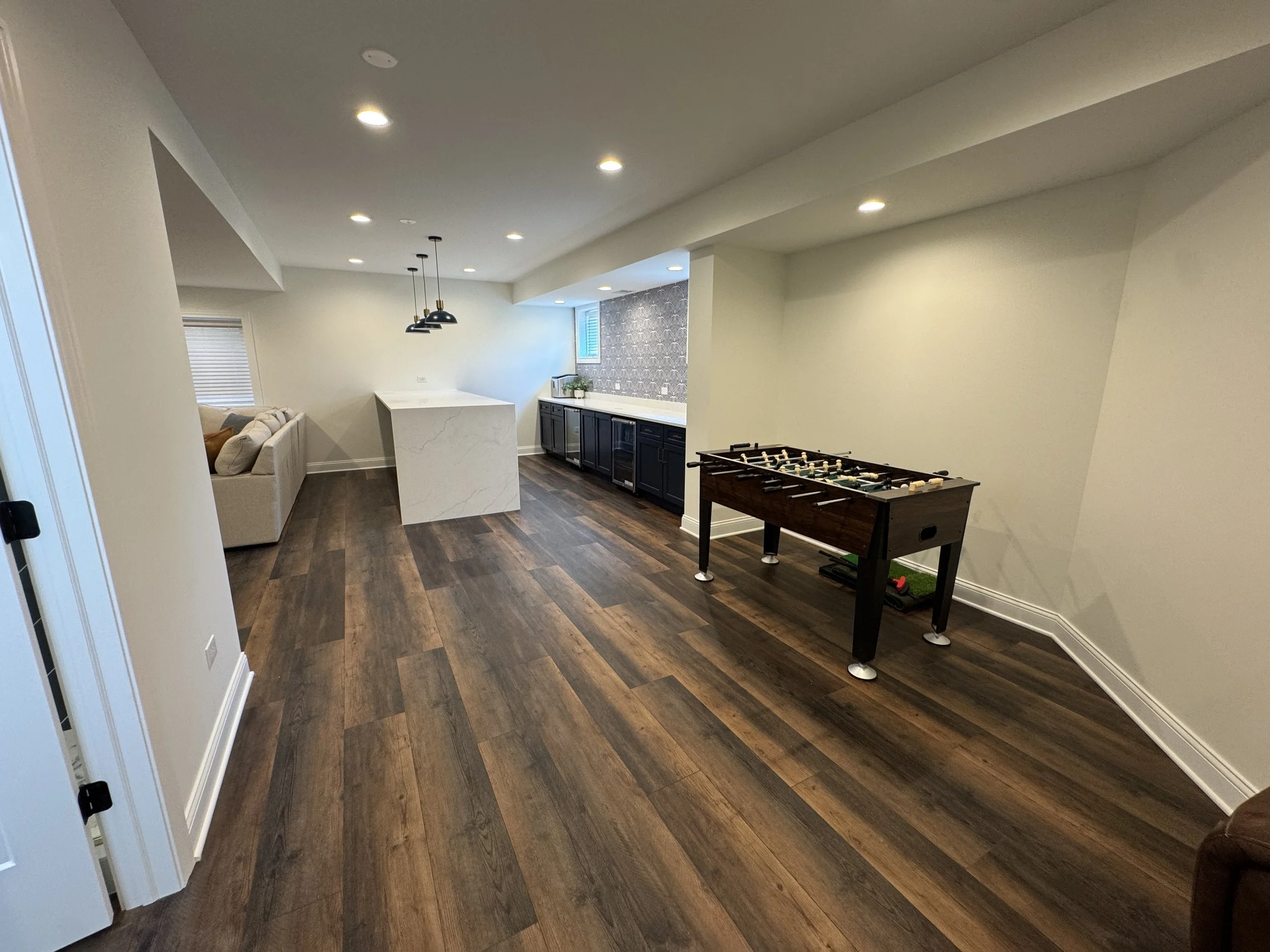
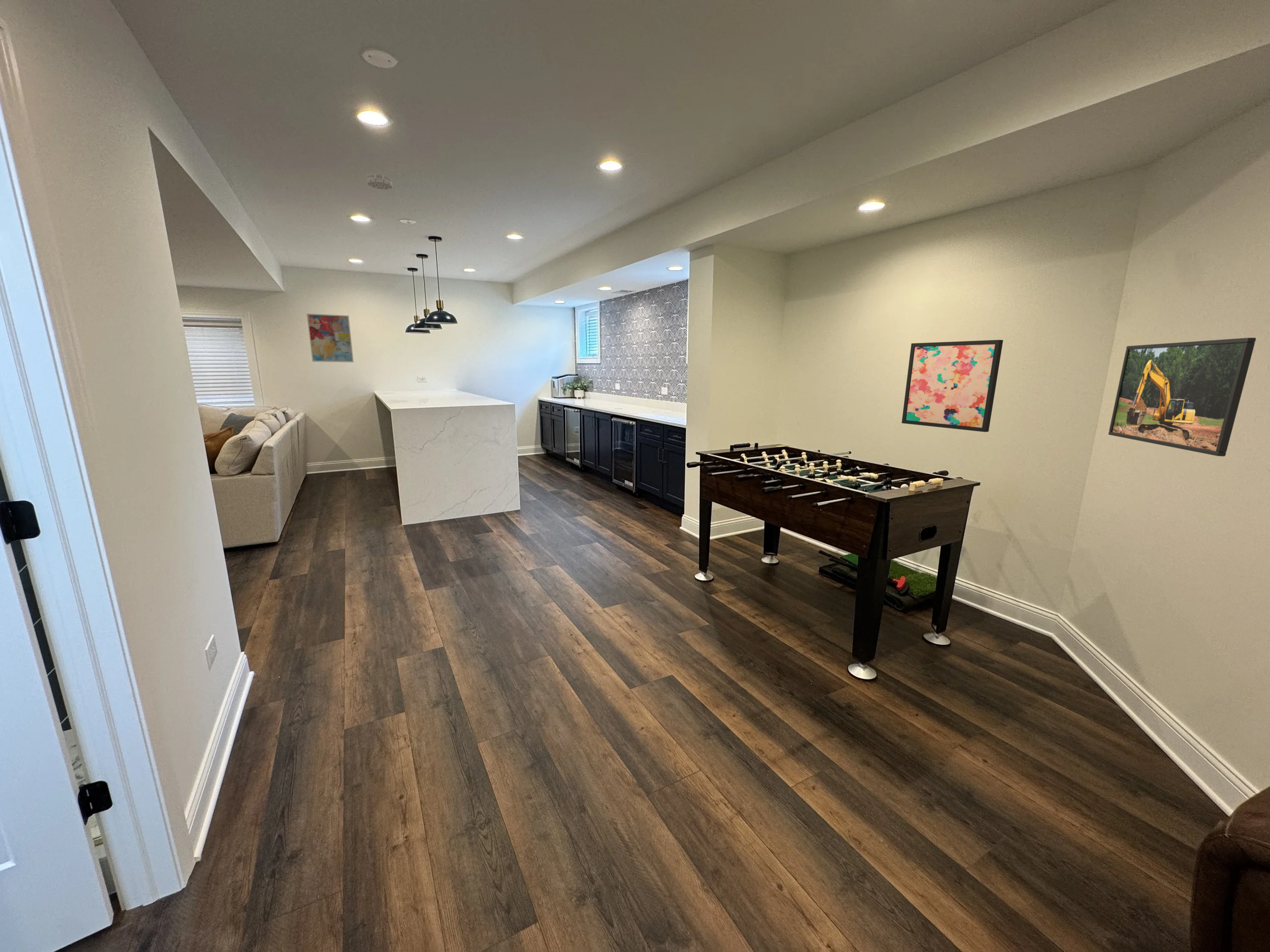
+ smoke detector (379, 181)
+ wall art (948, 385)
+ wall art (330, 338)
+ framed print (1169, 394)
